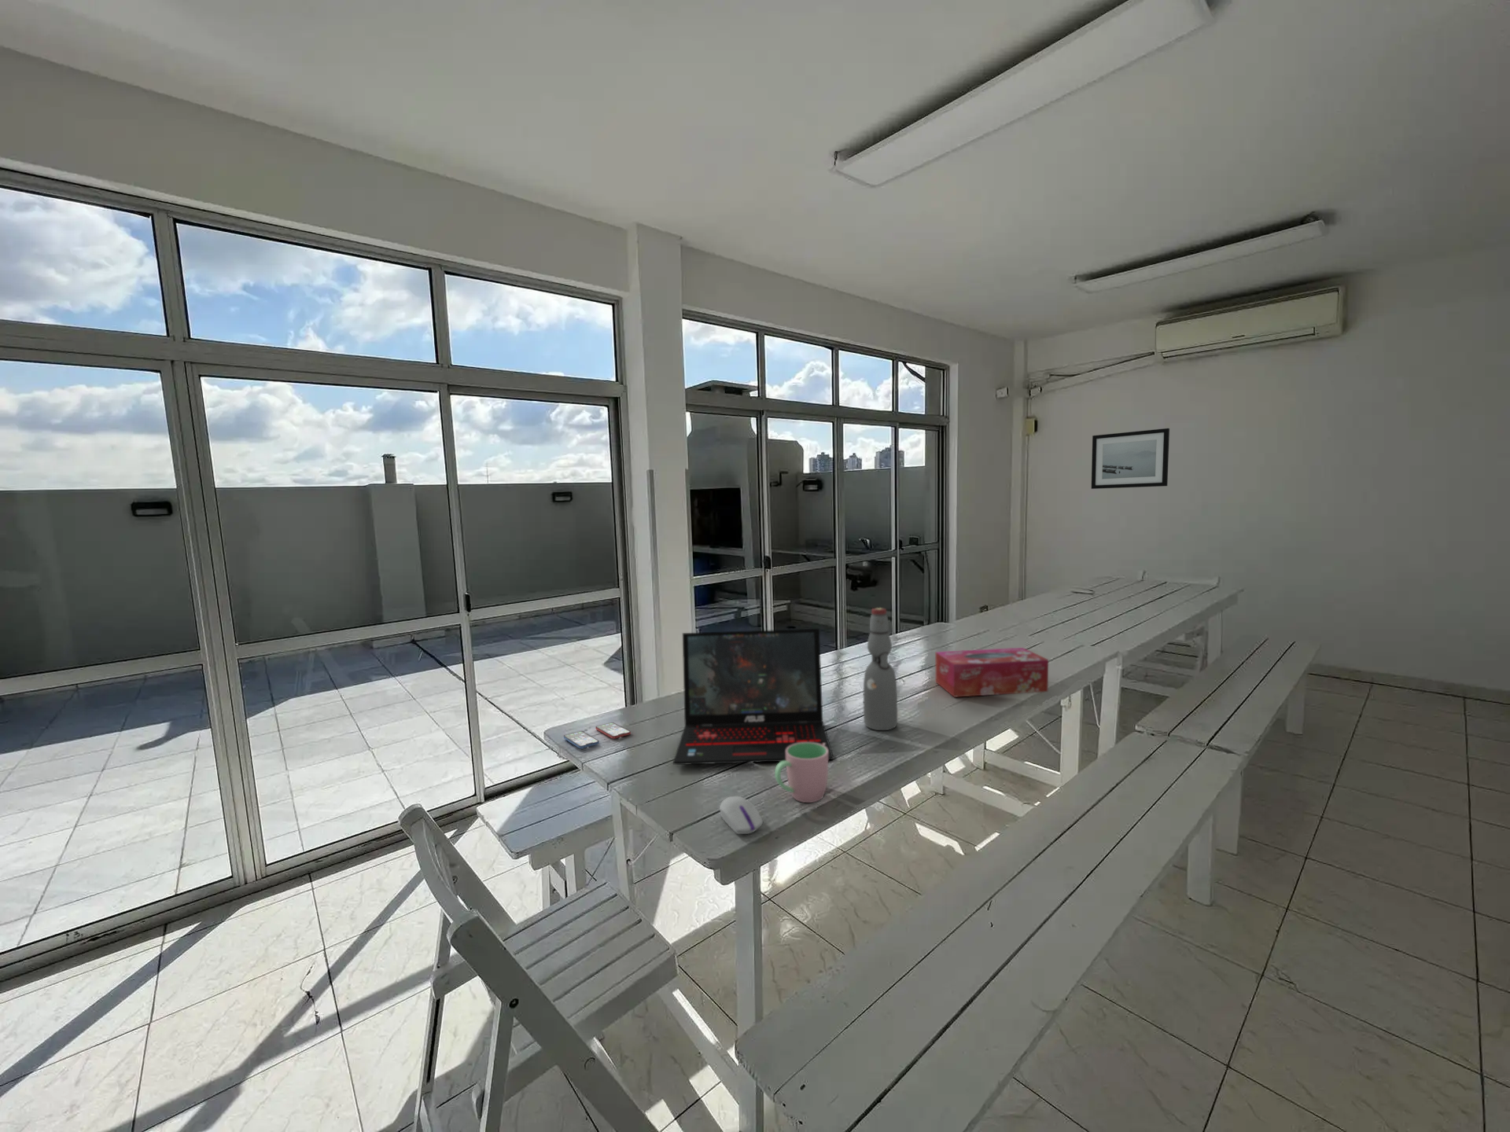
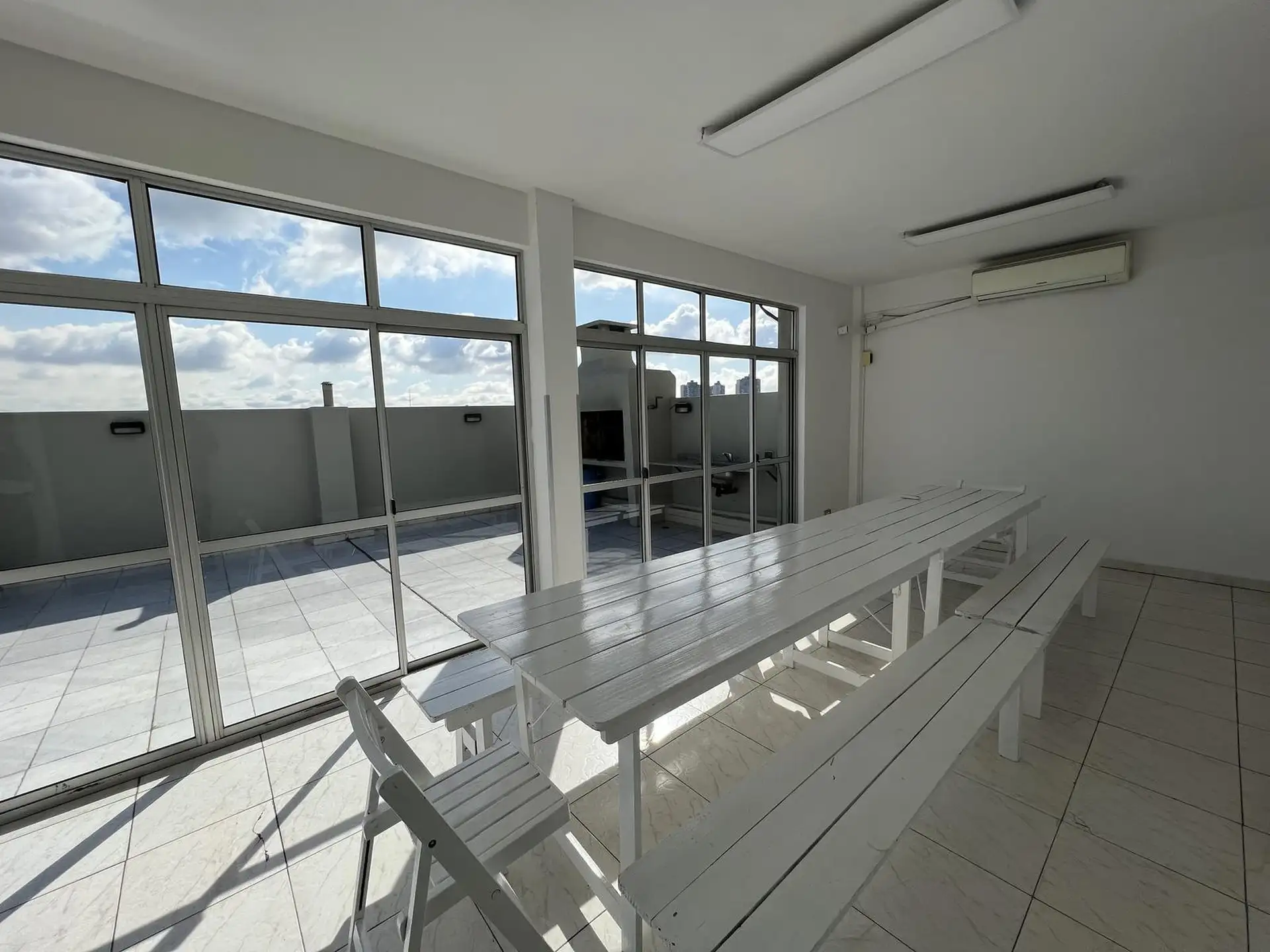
- computer mouse (738, 812)
- laptop (751, 692)
- smartphone (598, 730)
- wall art (1128, 460)
- bottle (880, 667)
- tissue box (989, 671)
- cup (800, 774)
